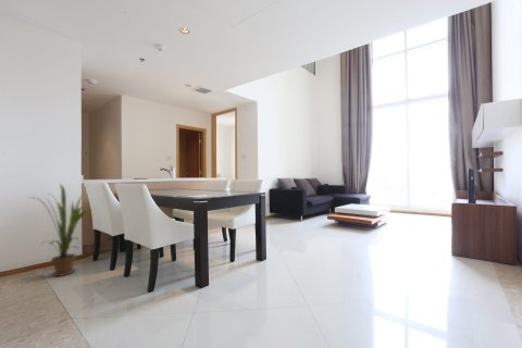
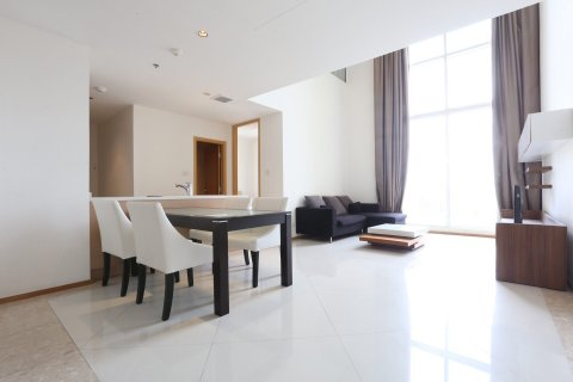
- house plant (60, 227)
